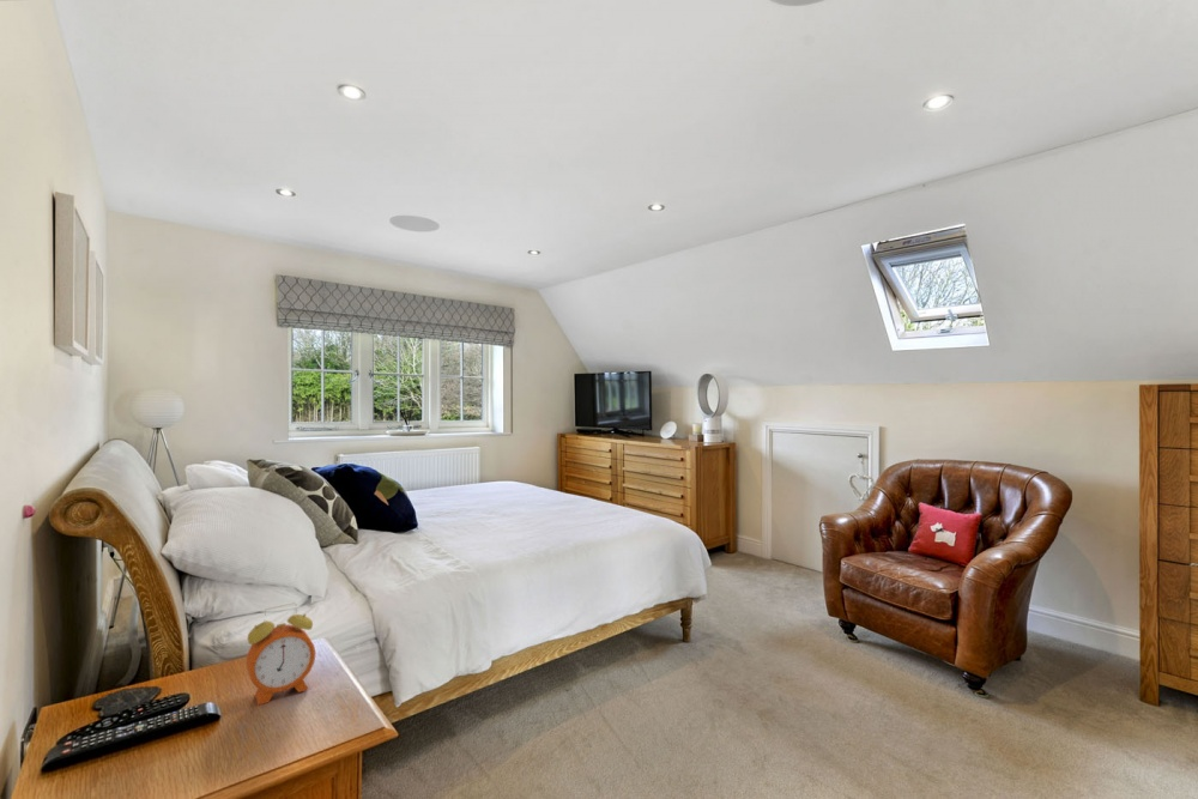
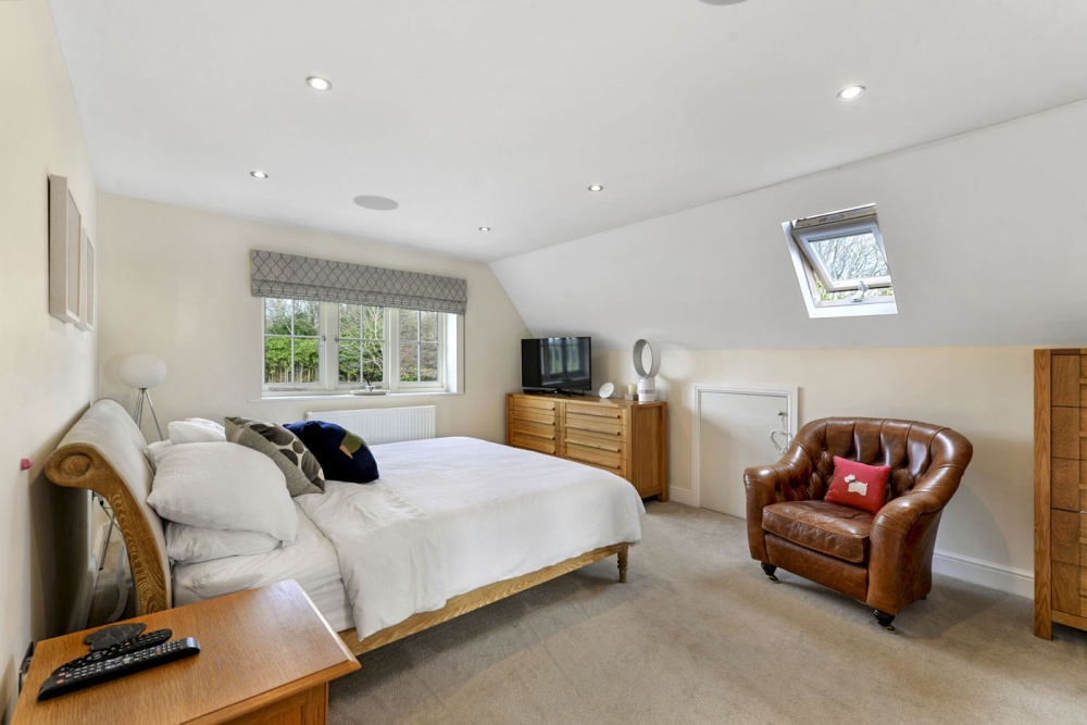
- alarm clock (280, 649)
